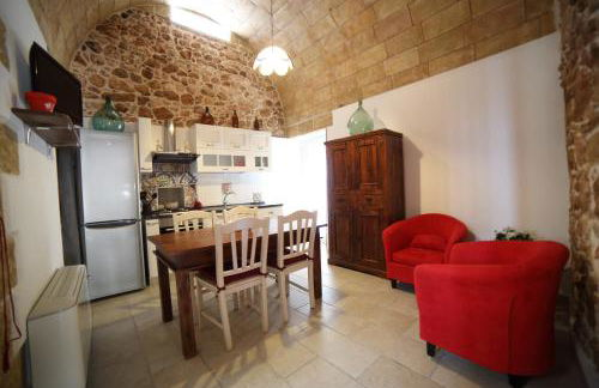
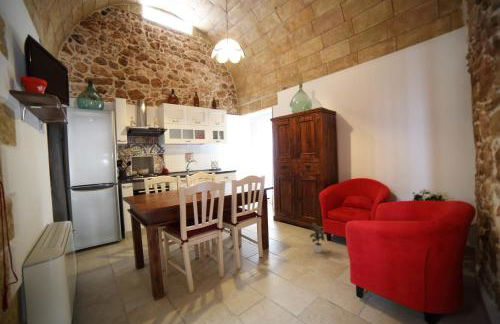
+ potted plant (318, 238)
